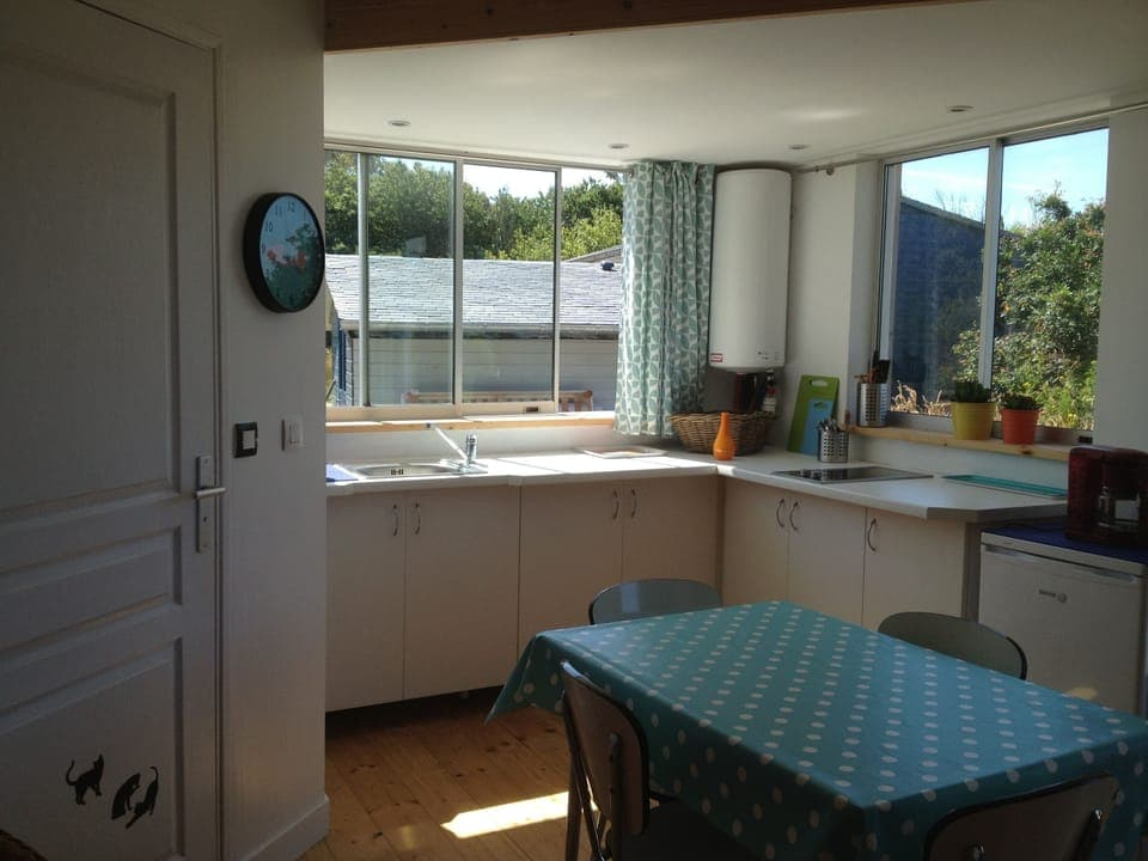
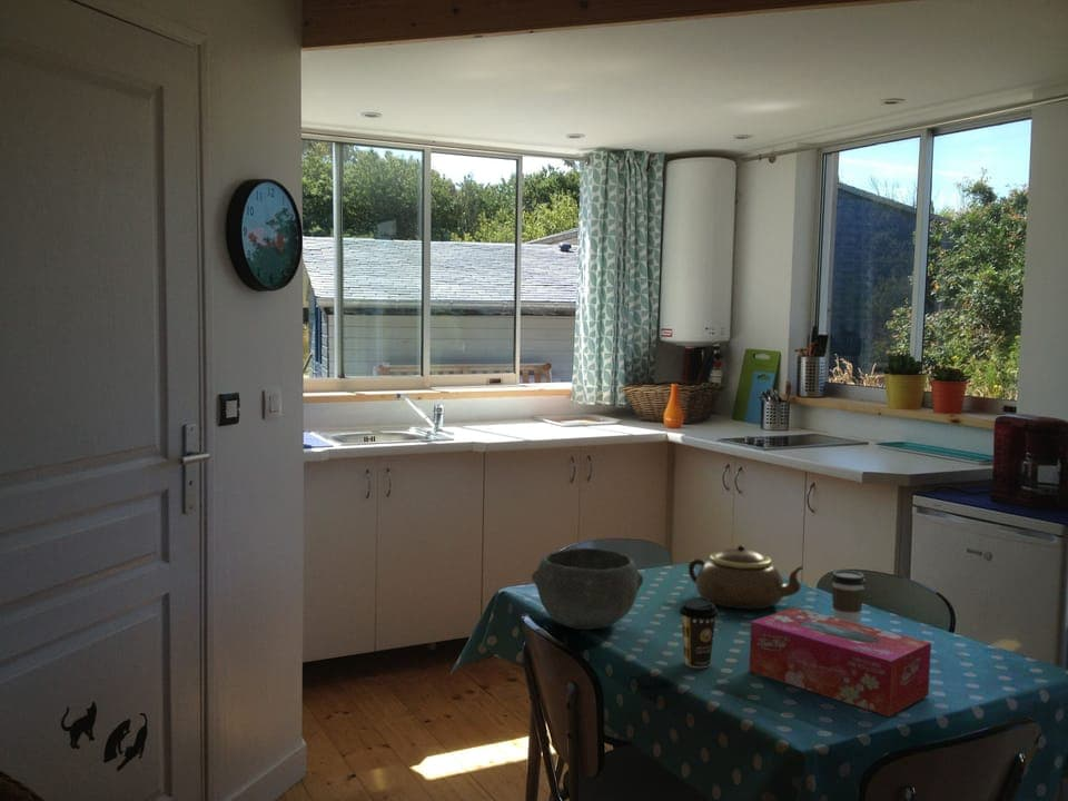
+ coffee cup (847, 600)
+ tissue box (837, 656)
+ teapot (742, 573)
+ coffee cup (698, 633)
+ bowl (587, 591)
